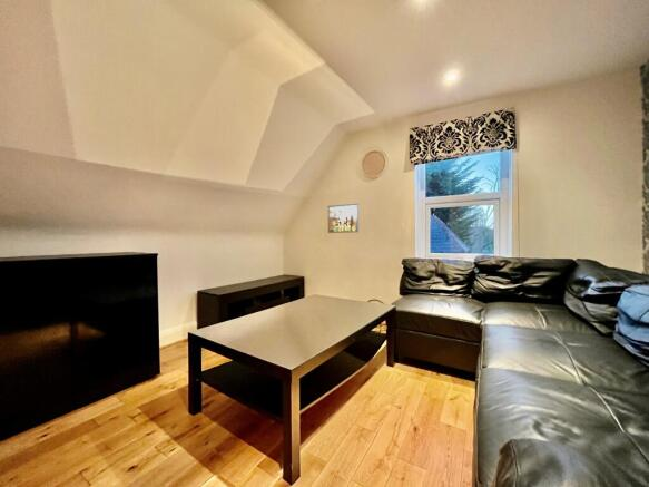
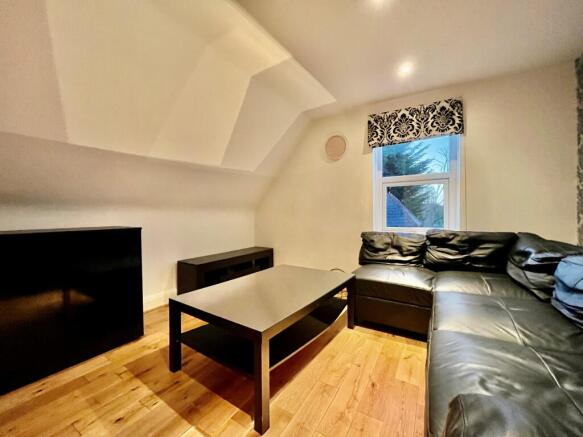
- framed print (343, 218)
